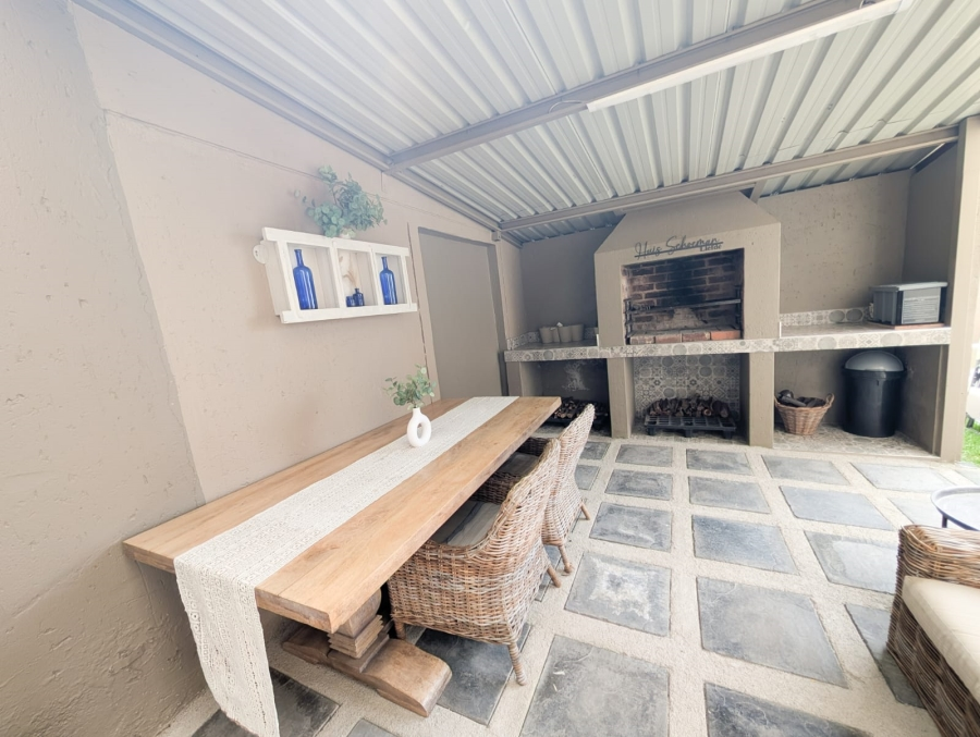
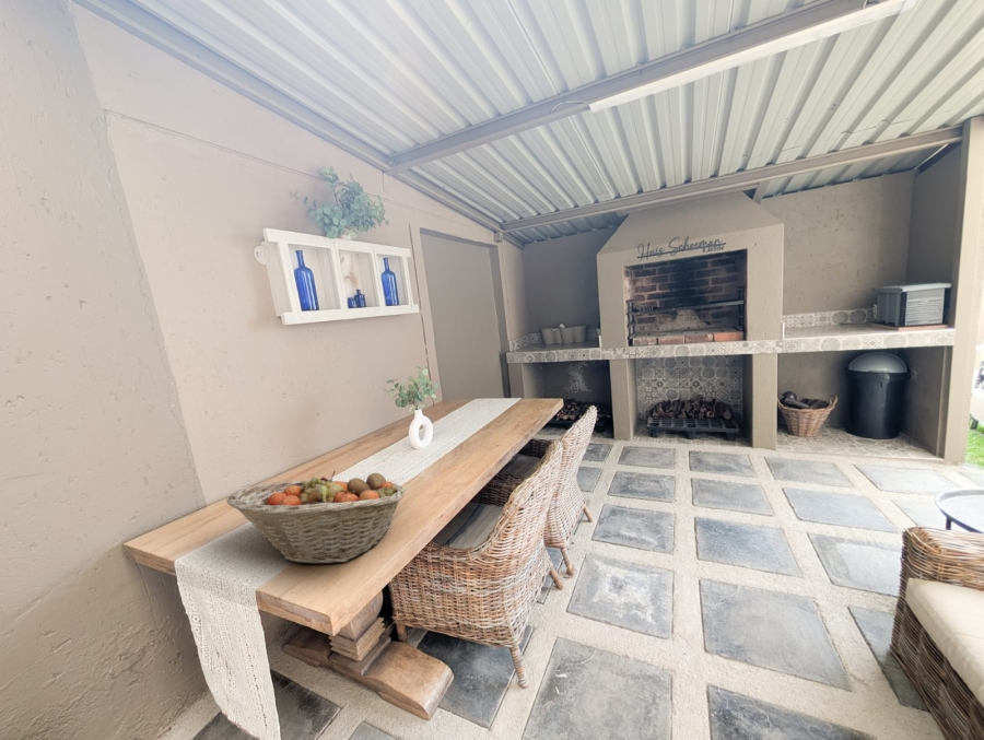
+ fruit basket (323, 505)
